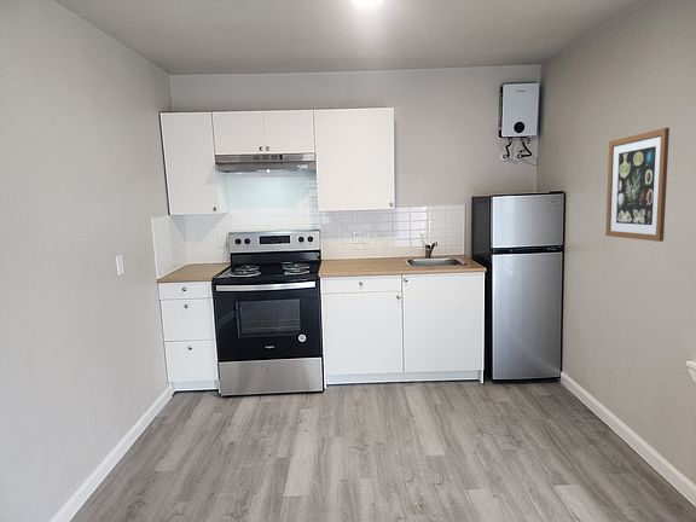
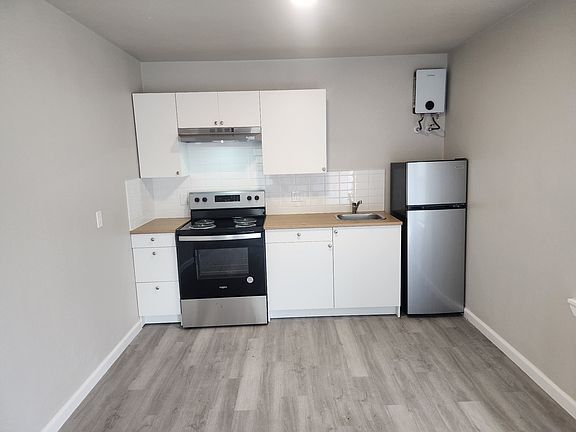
- wall art (633, 187)
